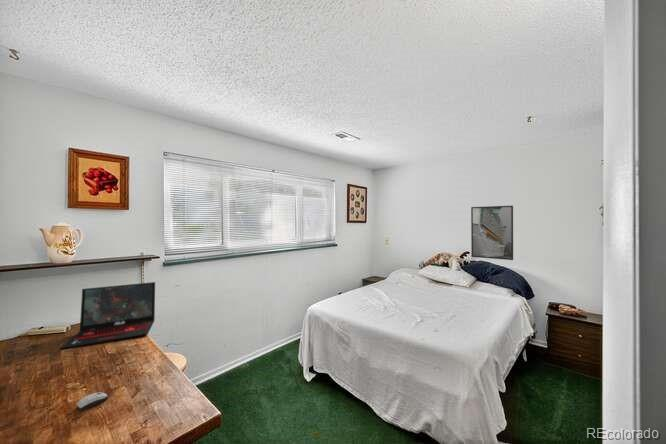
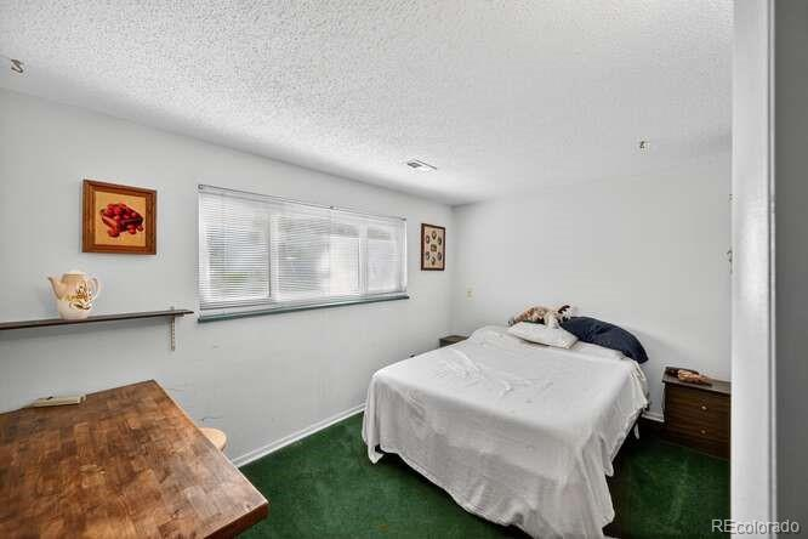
- laptop (114, 311)
- computer mouse (92, 399)
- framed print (491, 232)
